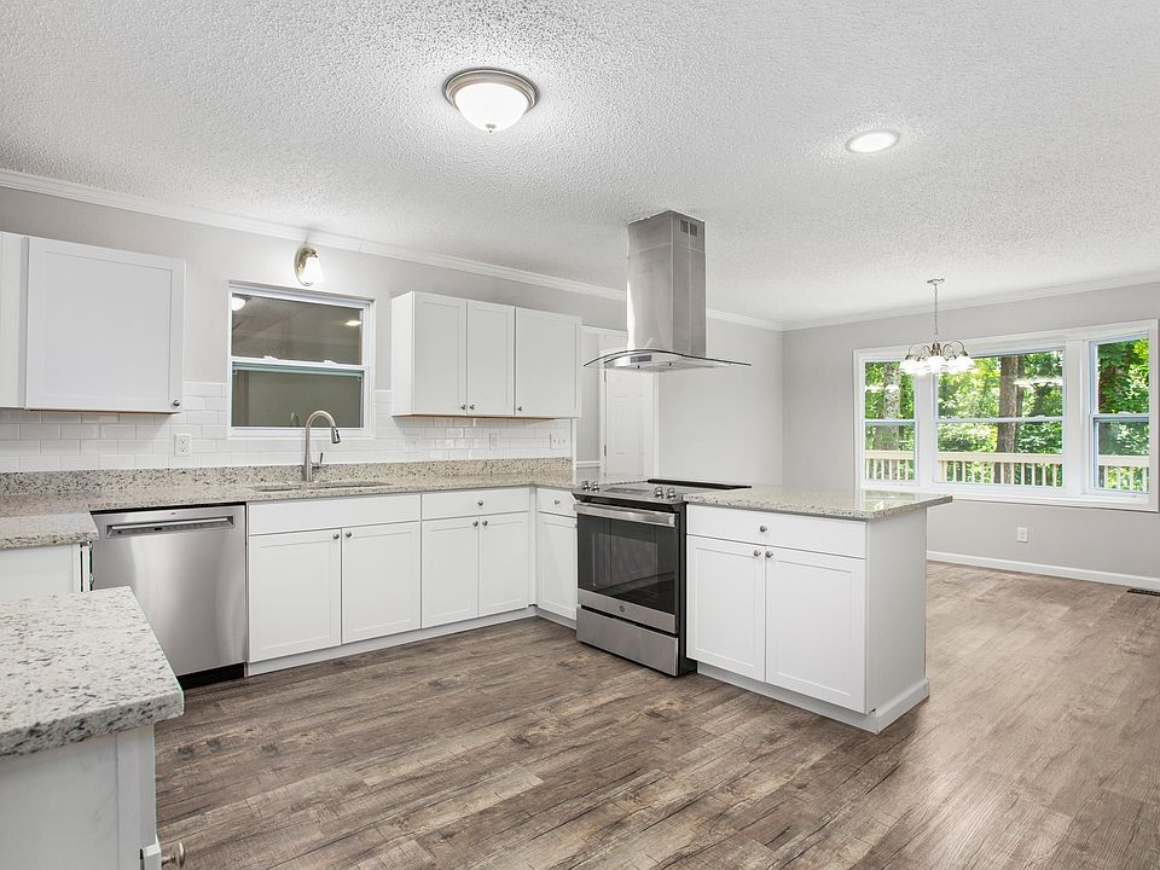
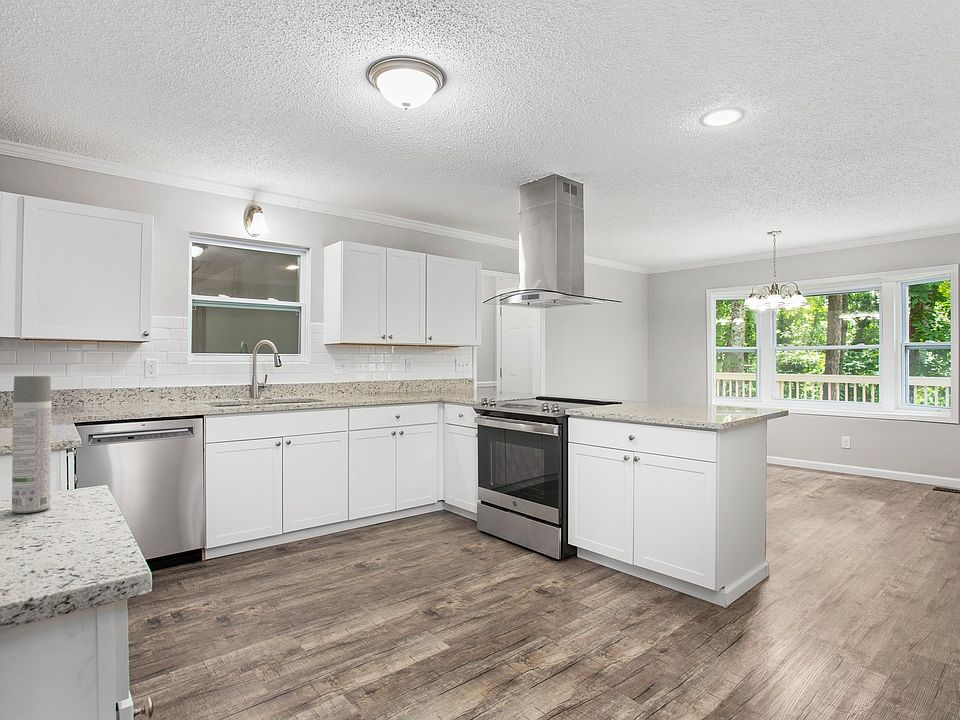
+ spray bottle (32, 442)
